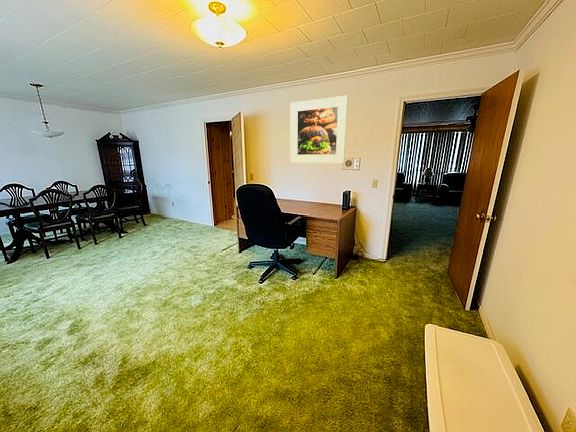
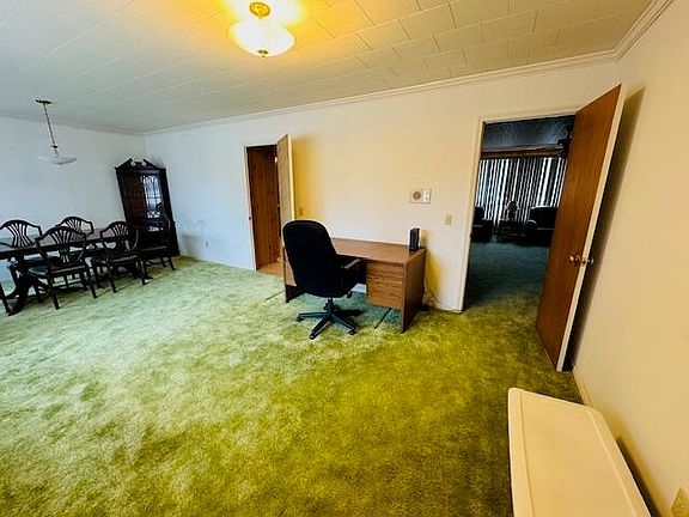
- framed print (316, 132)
